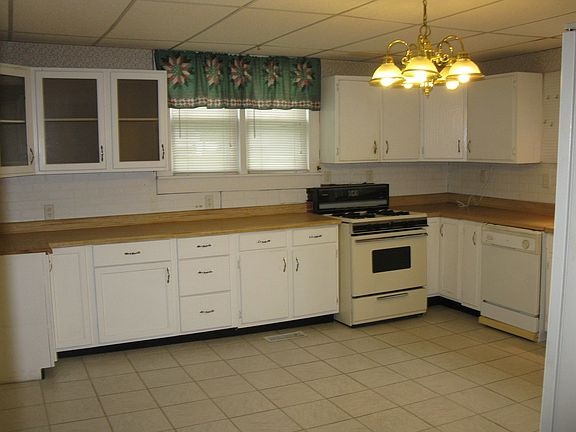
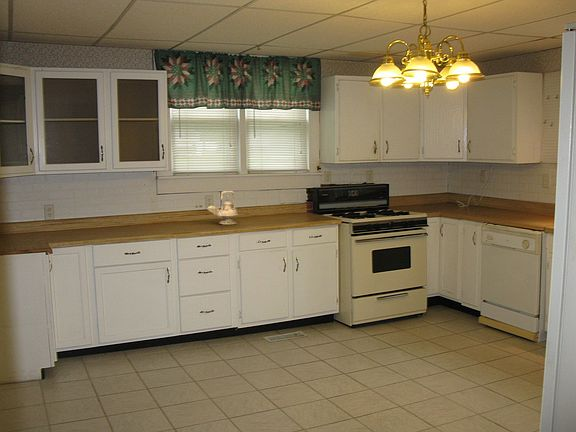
+ teapot (222, 207)
